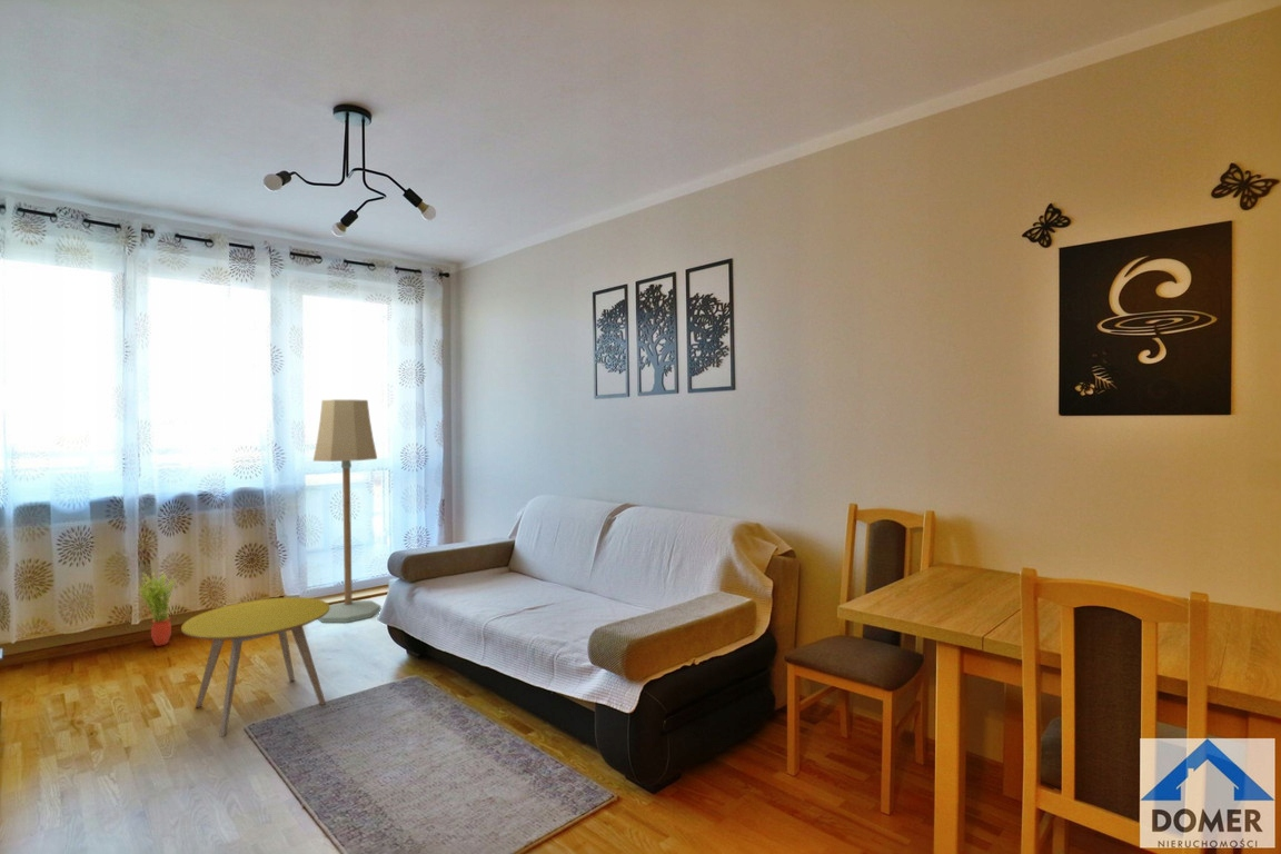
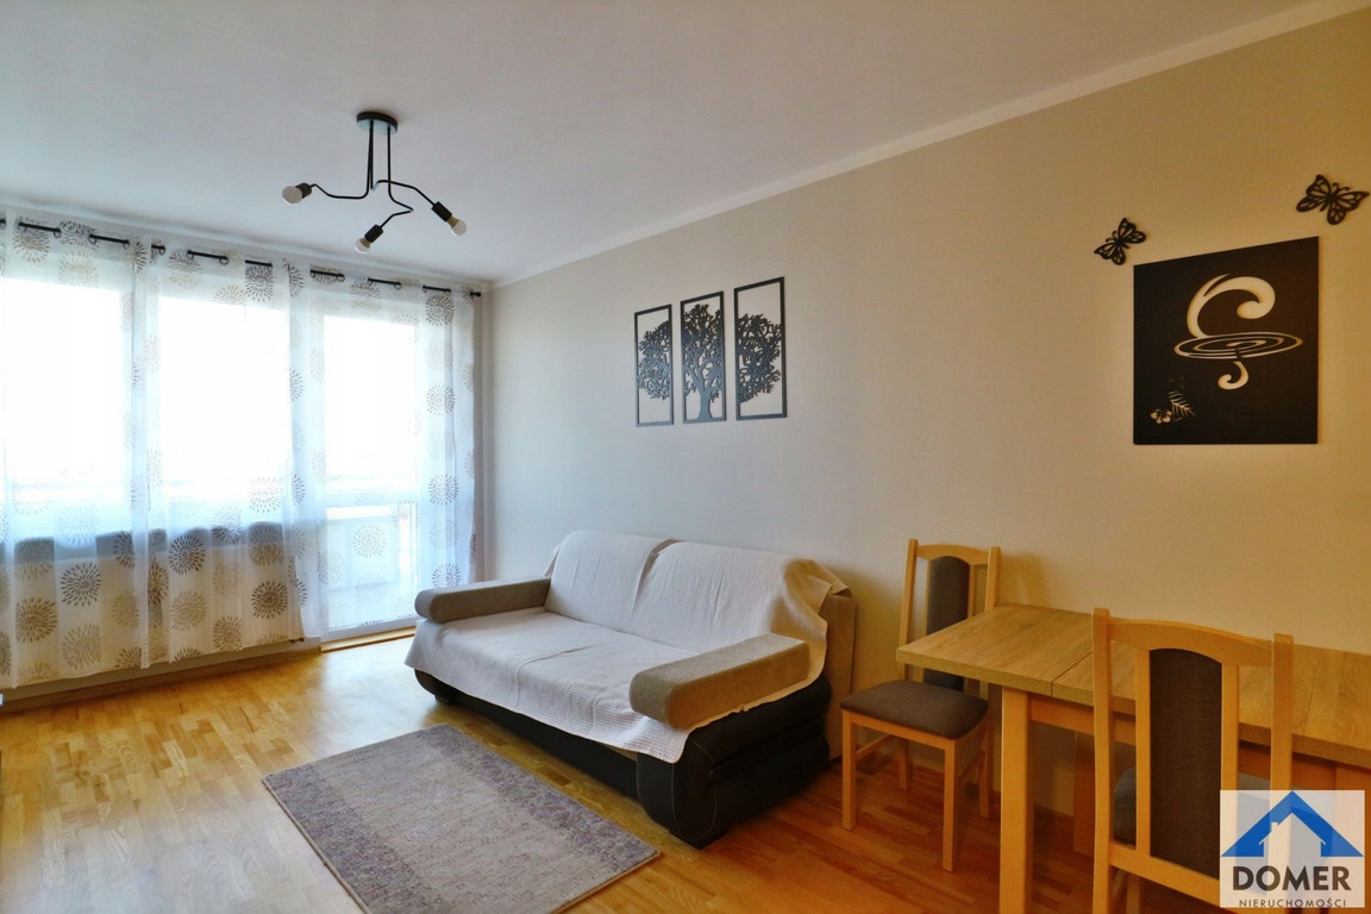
- floor lamp (347, 507)
- potted plant (157, 608)
- side table (239, 656)
